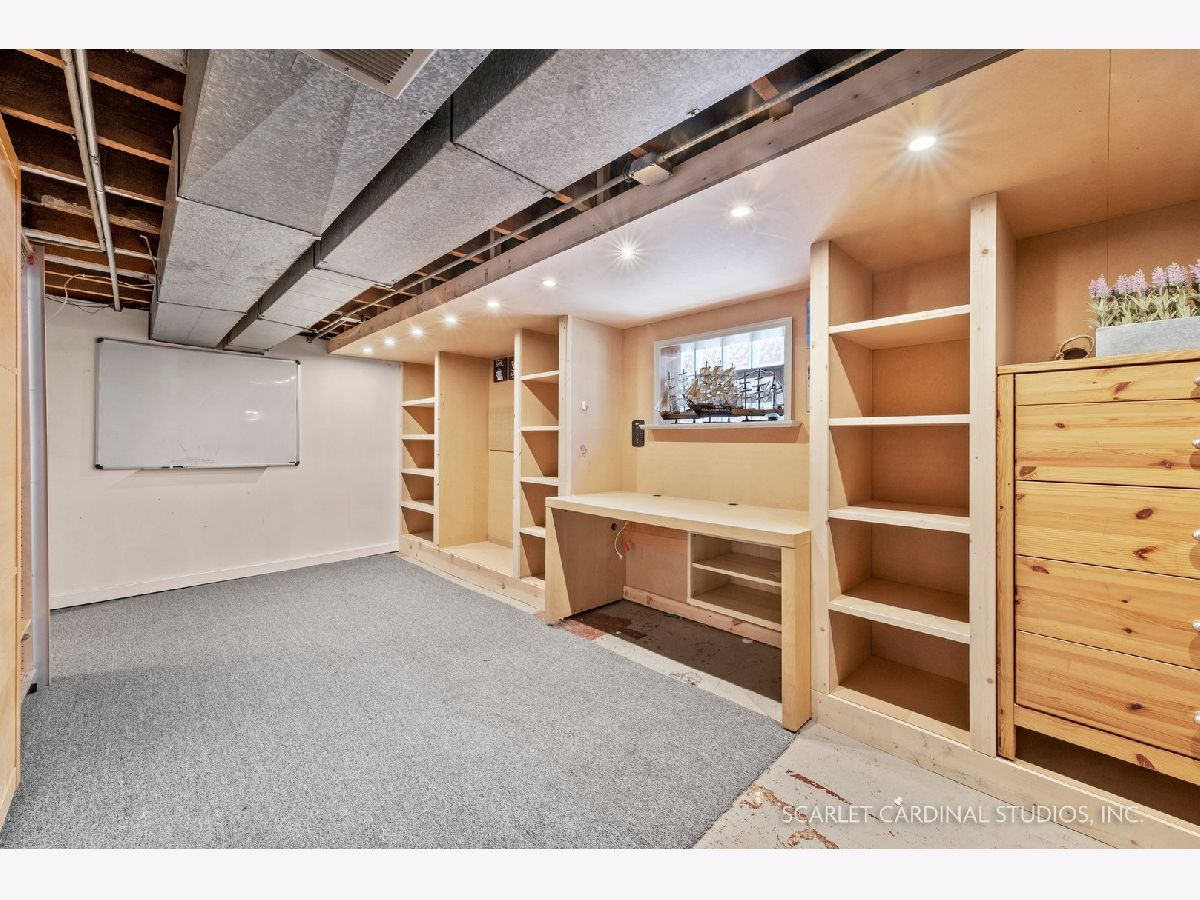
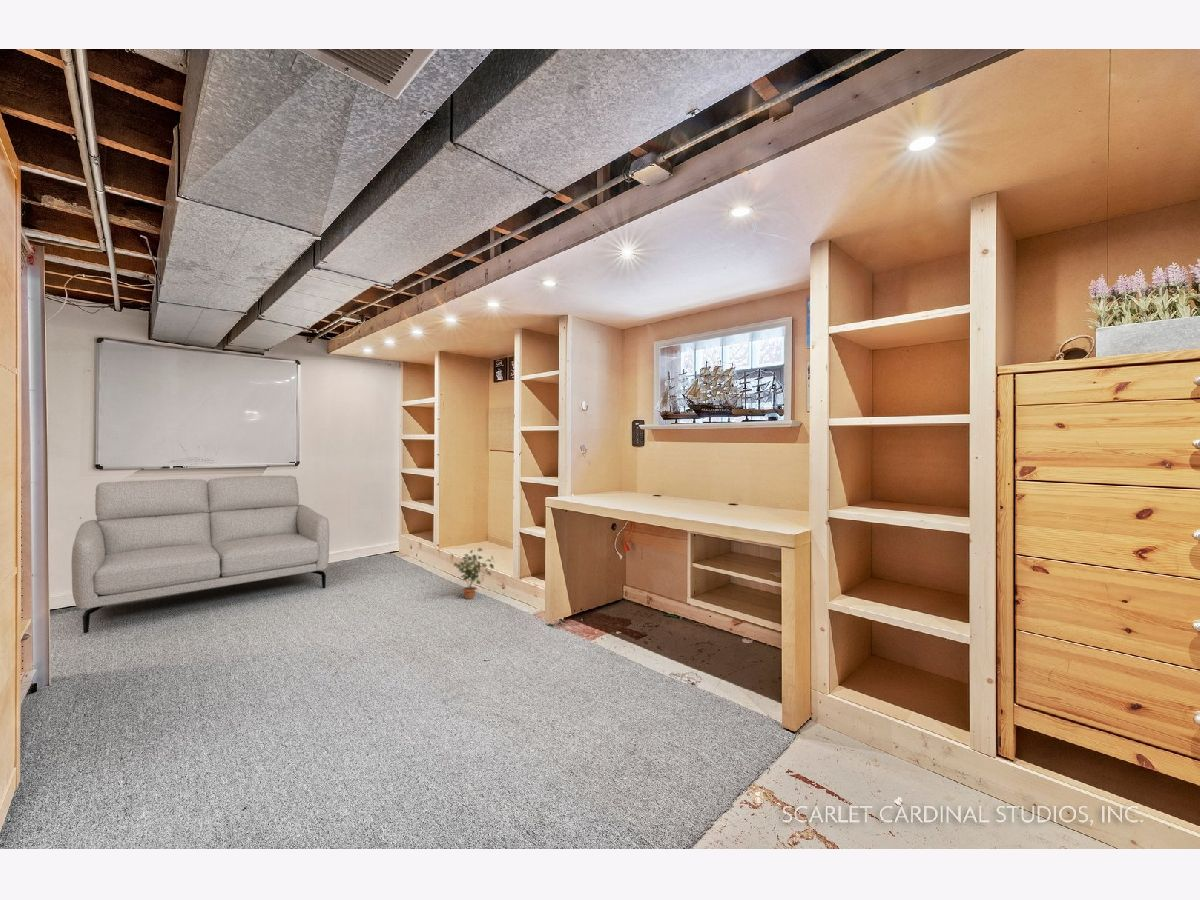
+ sofa (213, 537)
+ potted plant (469, 573)
